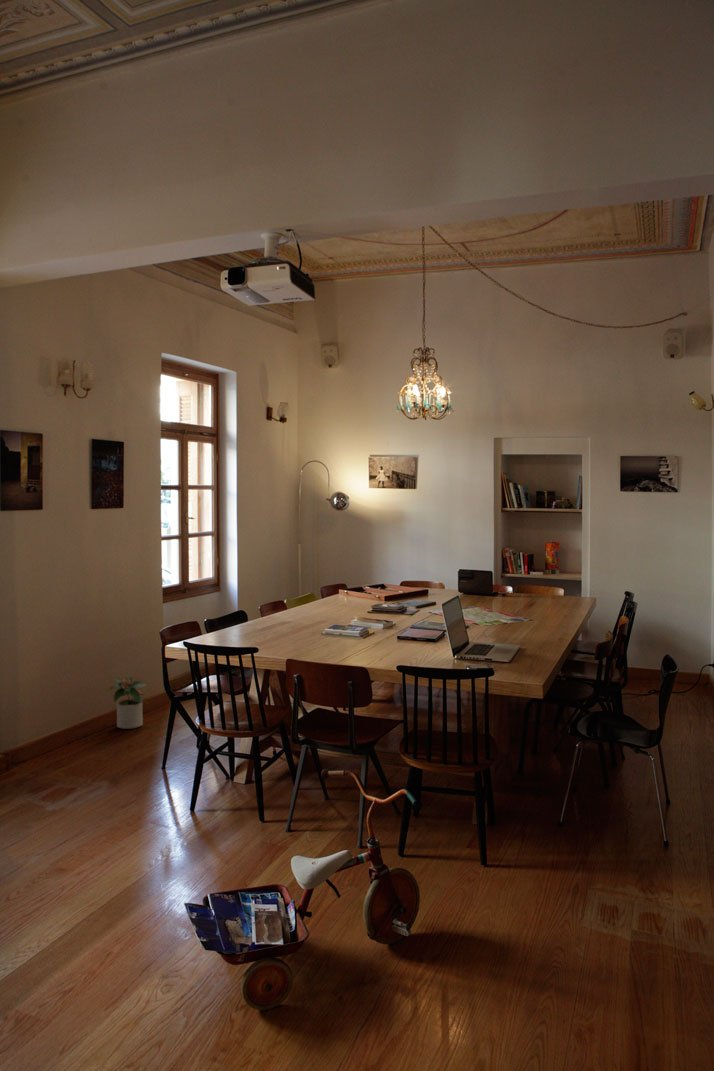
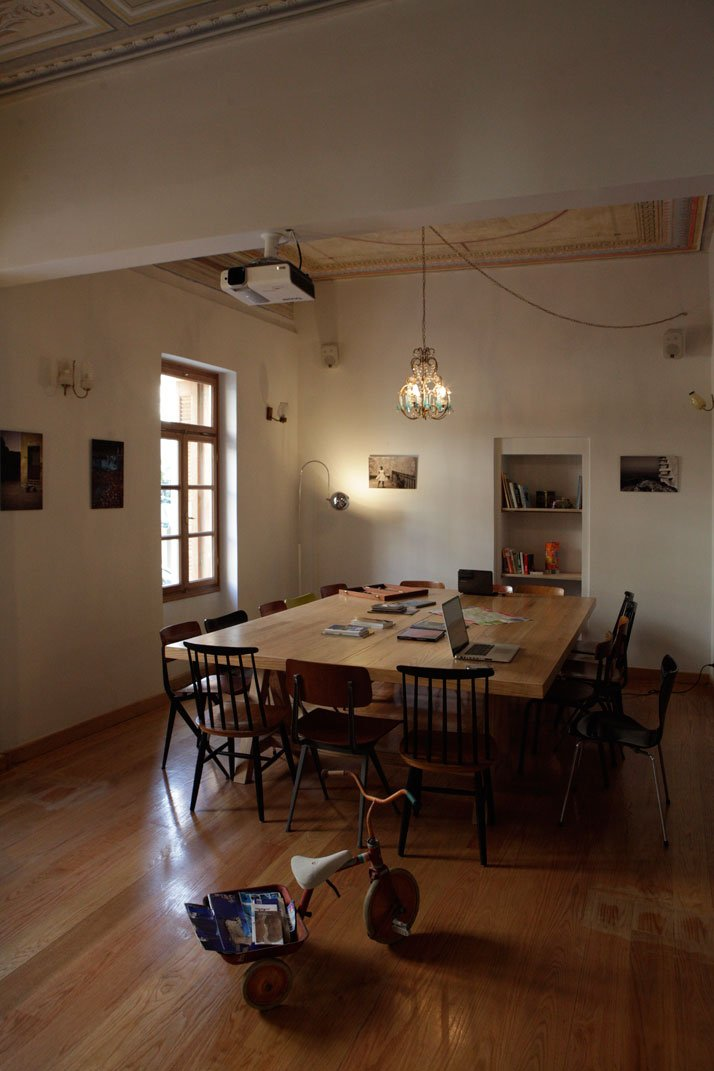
- potted plant (128, 702)
